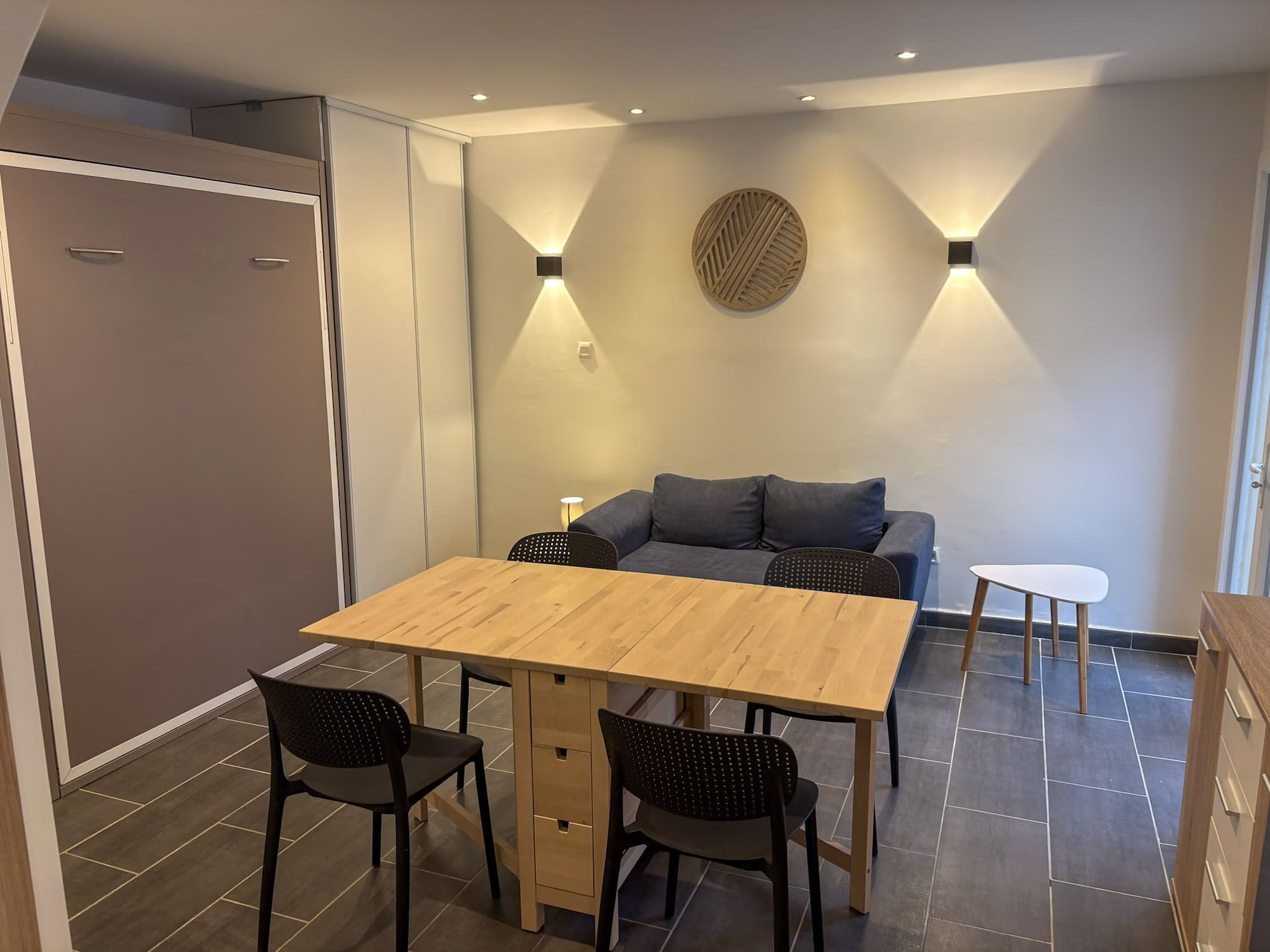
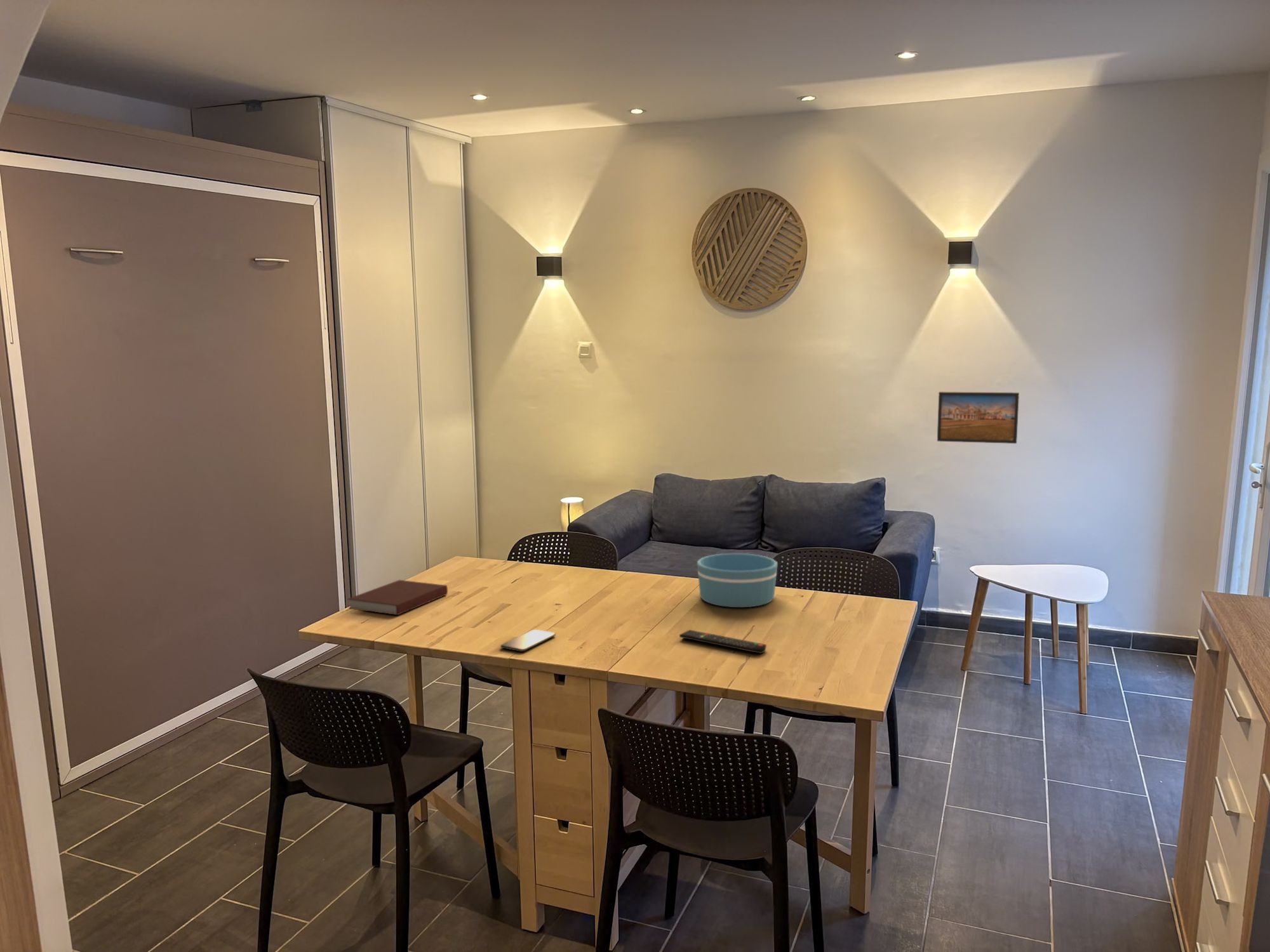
+ notebook (399, 597)
+ remote control (723, 642)
+ bowl (737, 579)
+ smartphone (528, 640)
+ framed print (977, 417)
